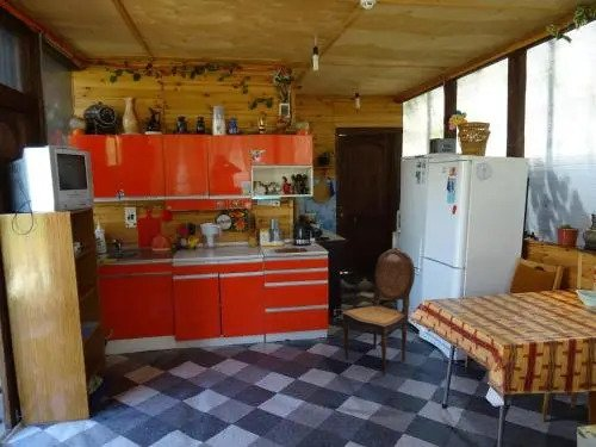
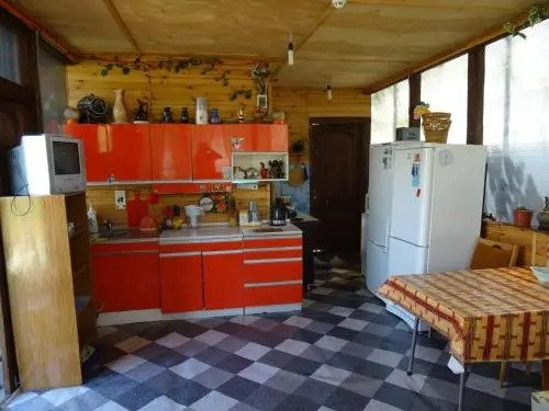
- dining chair (378, 305)
